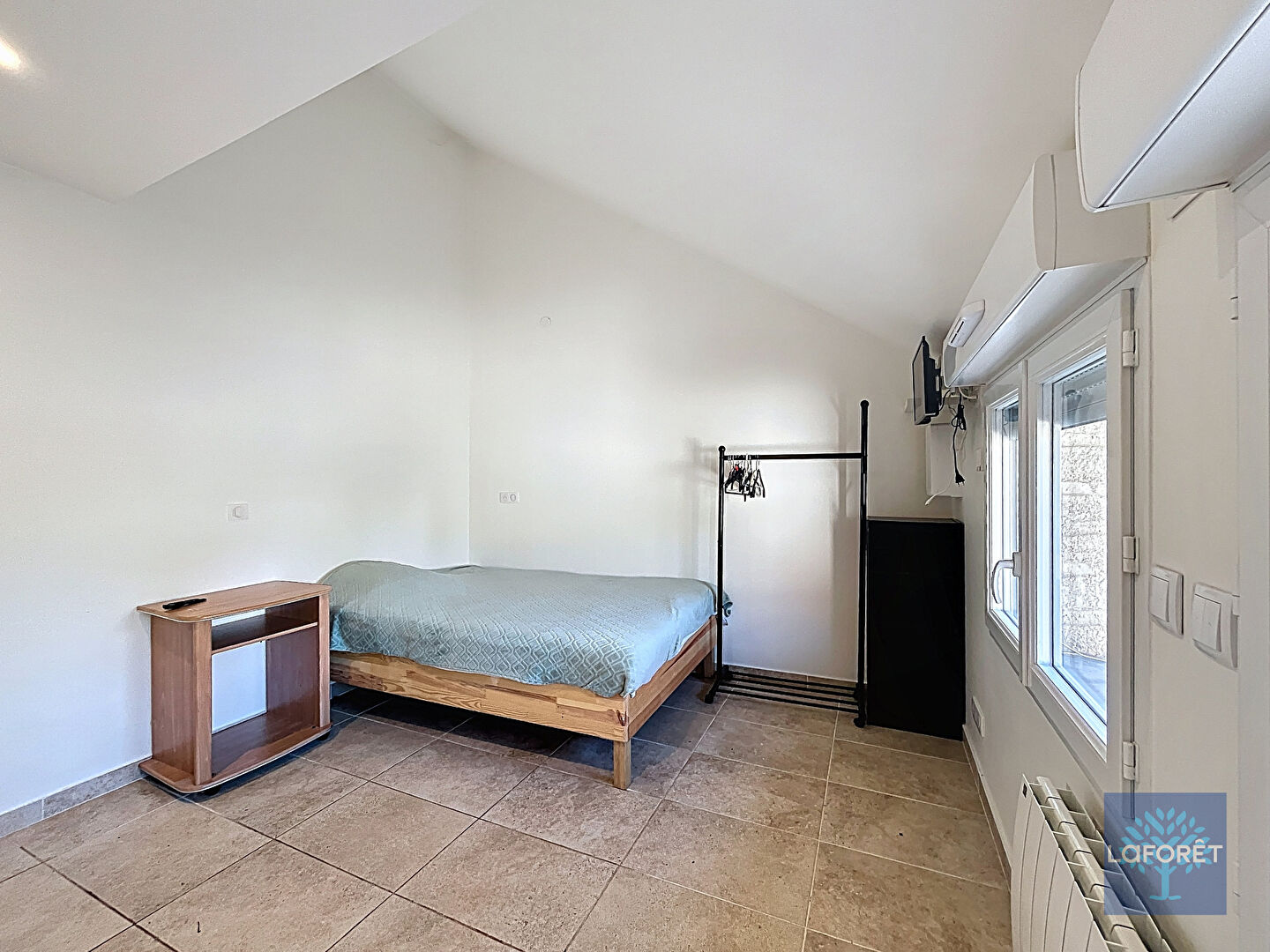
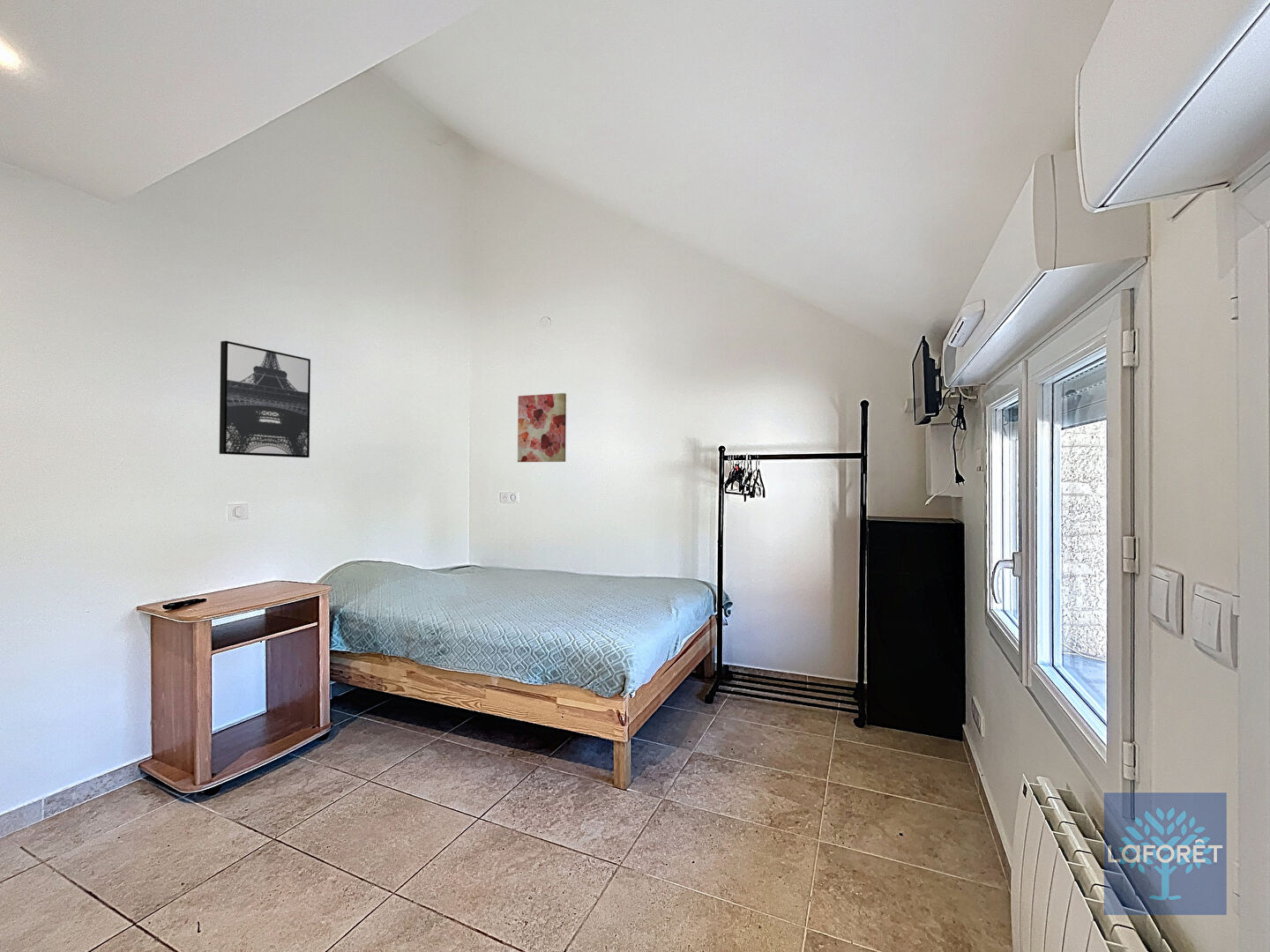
+ wall art (267, 403)
+ wall art (541, 428)
